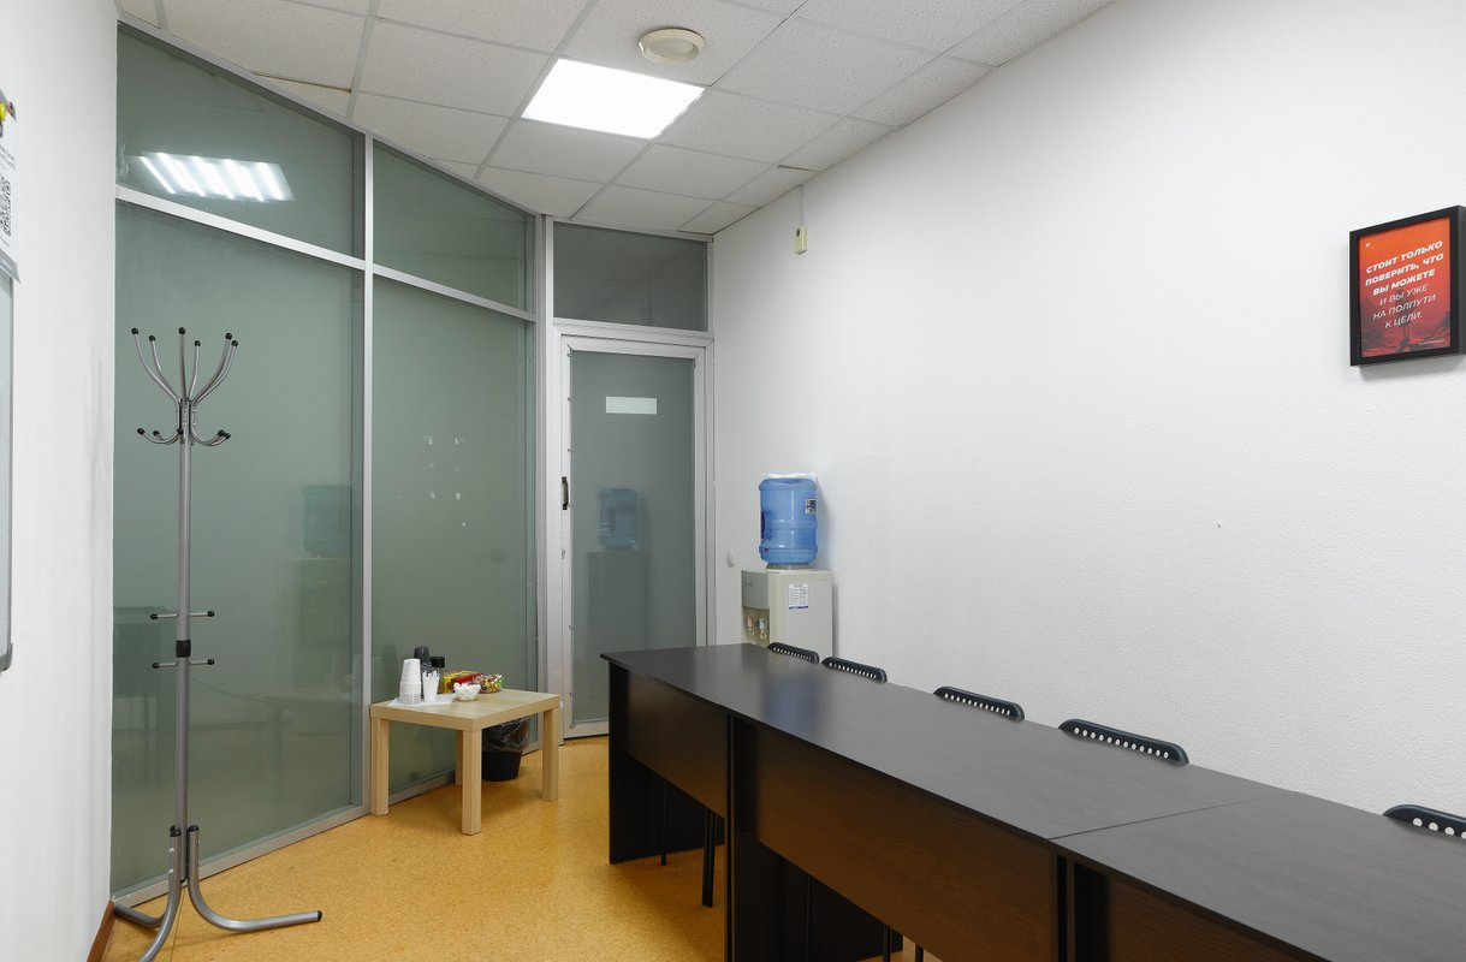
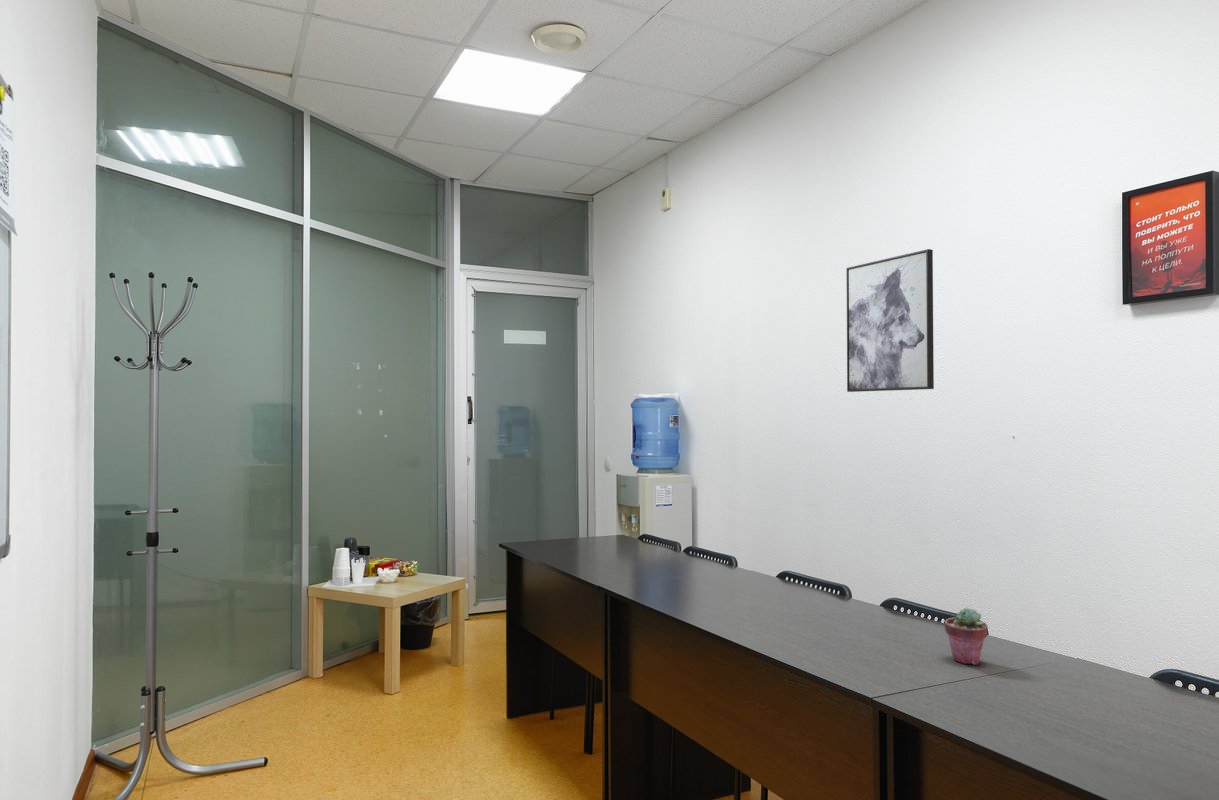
+ wall art (887, 324)
+ potted succulent (966, 633)
